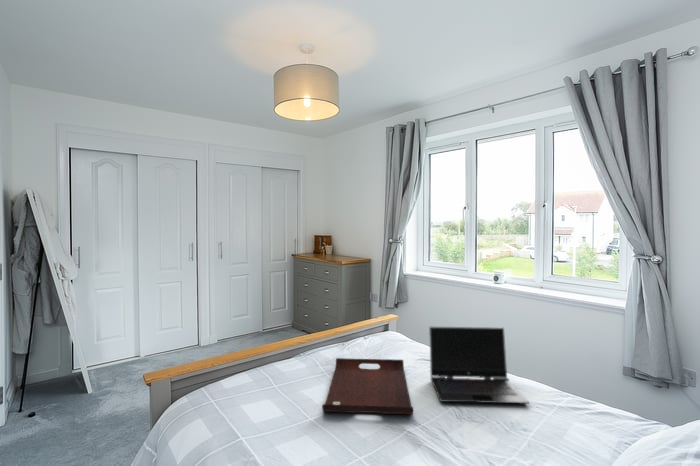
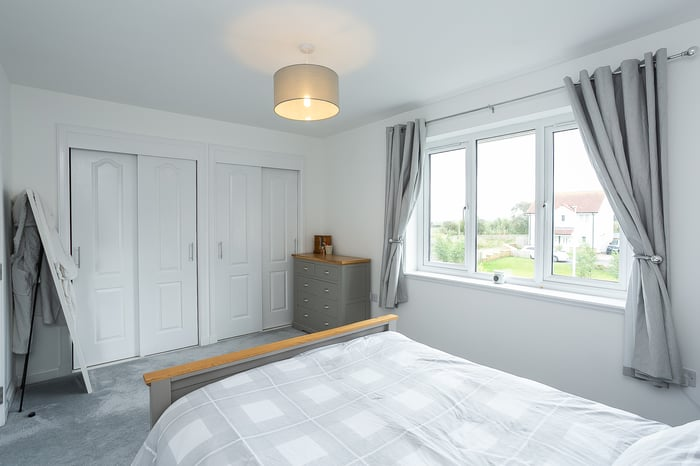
- serving tray (368, 384)
- laptop computer (474, 362)
